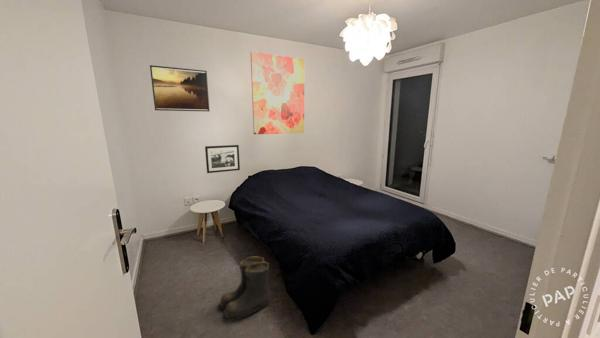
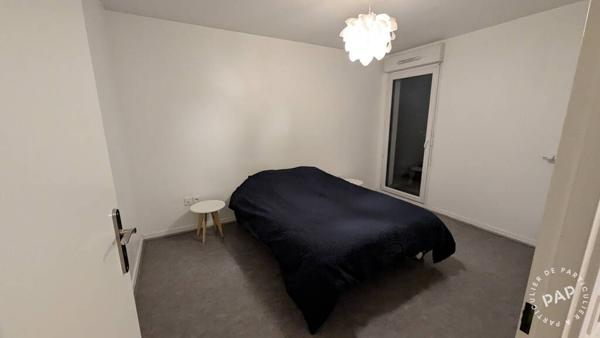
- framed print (181, 89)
- boots (244, 285)
- wall art (279, 96)
- picture frame (223, 158)
